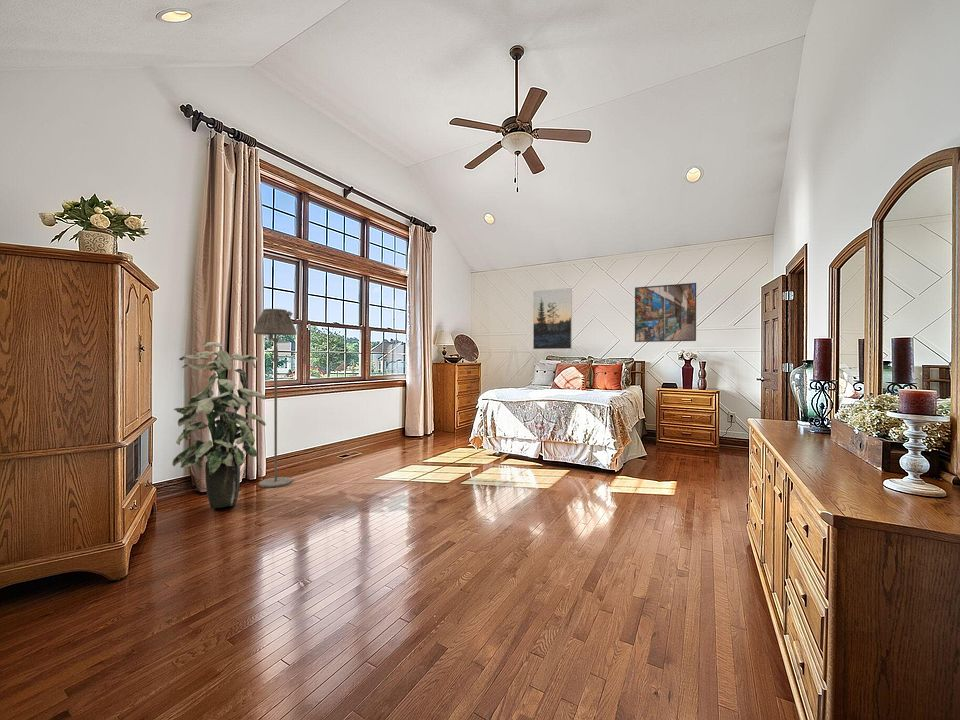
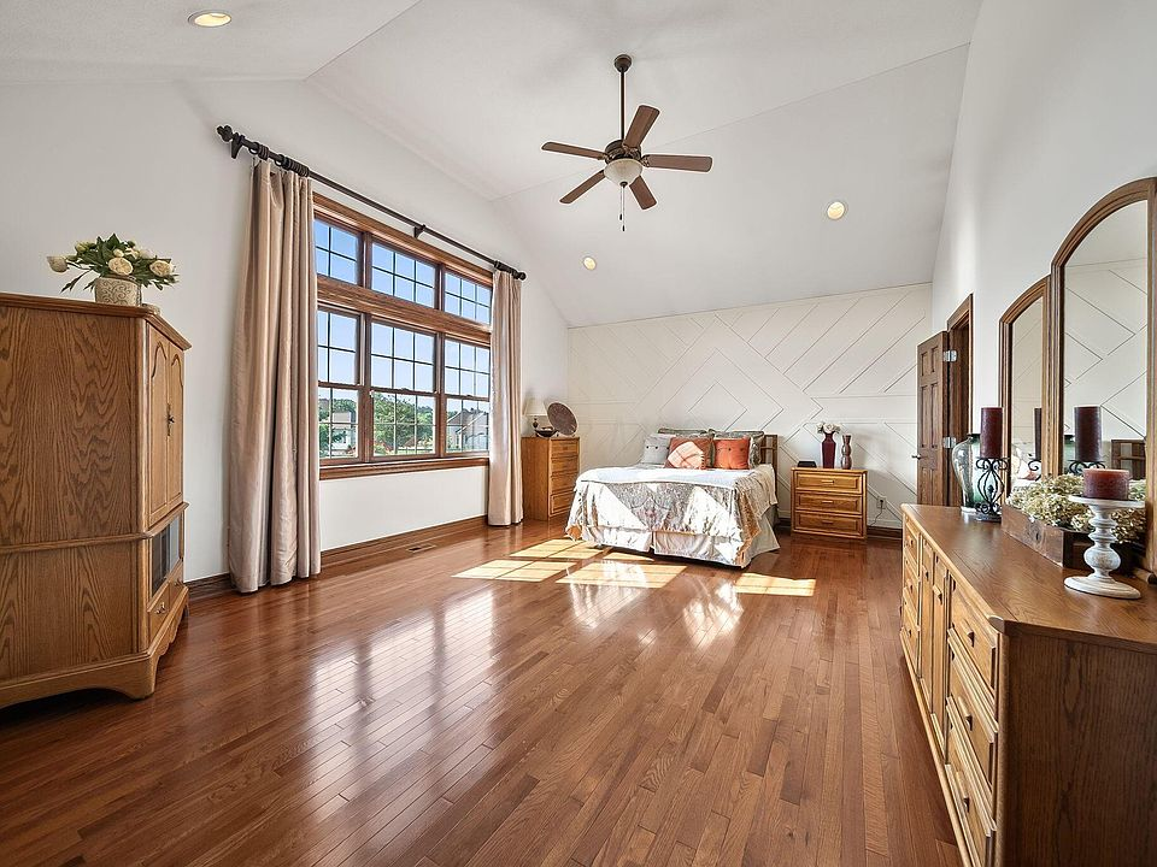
- indoor plant (218, 423)
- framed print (664, 313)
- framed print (552, 319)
- floor lamp (275, 396)
